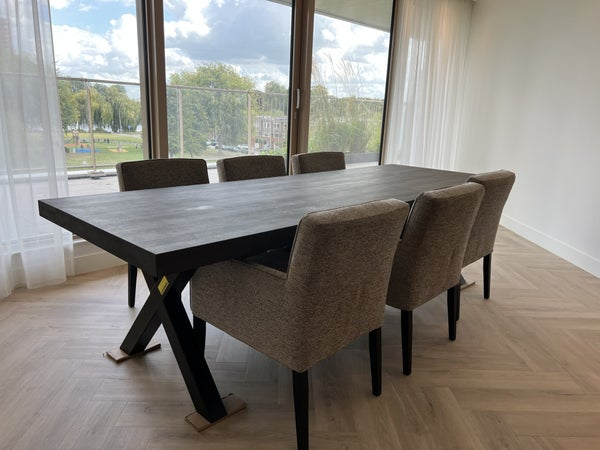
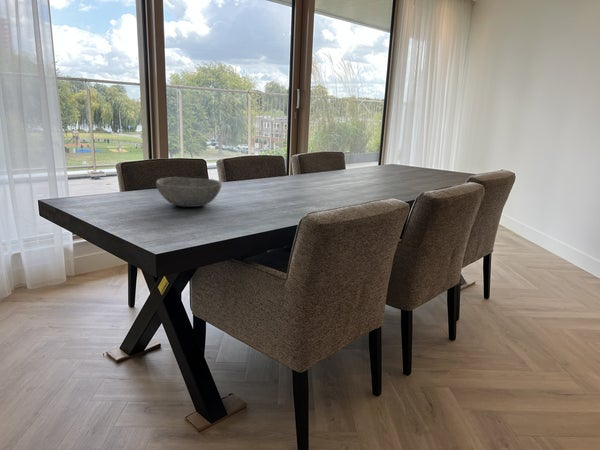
+ bowl (189, 192)
